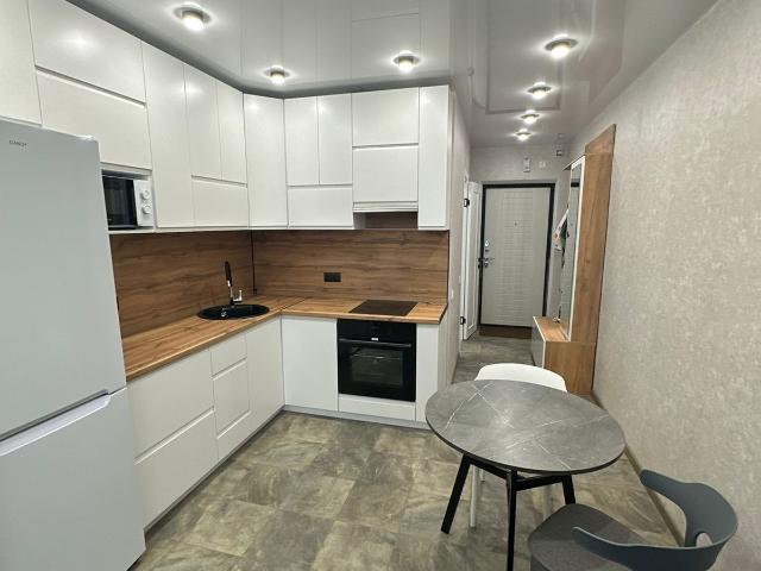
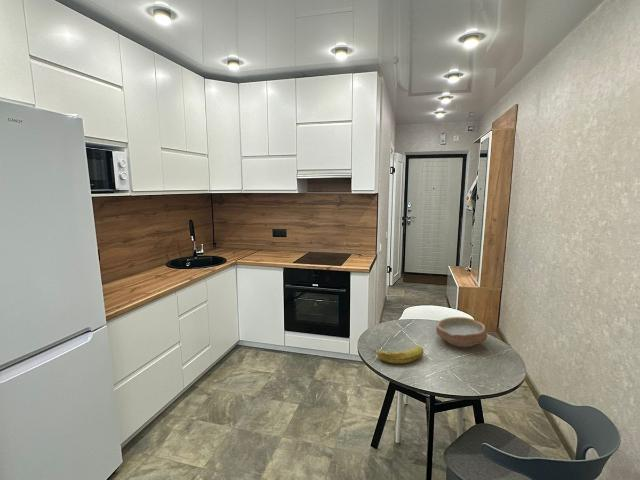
+ banana (398, 352)
+ bowl (461, 332)
